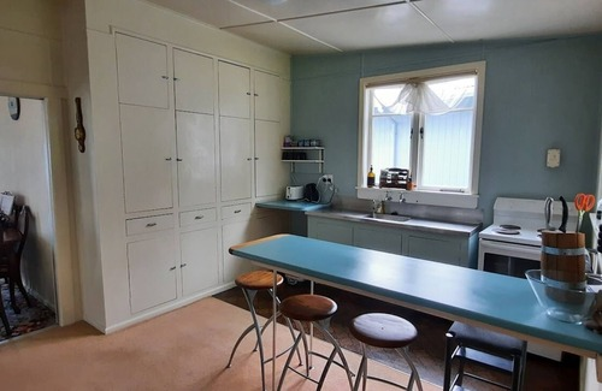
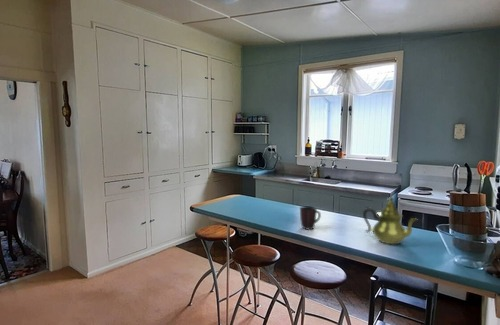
+ mug (309, 217)
+ teapot (388, 216)
